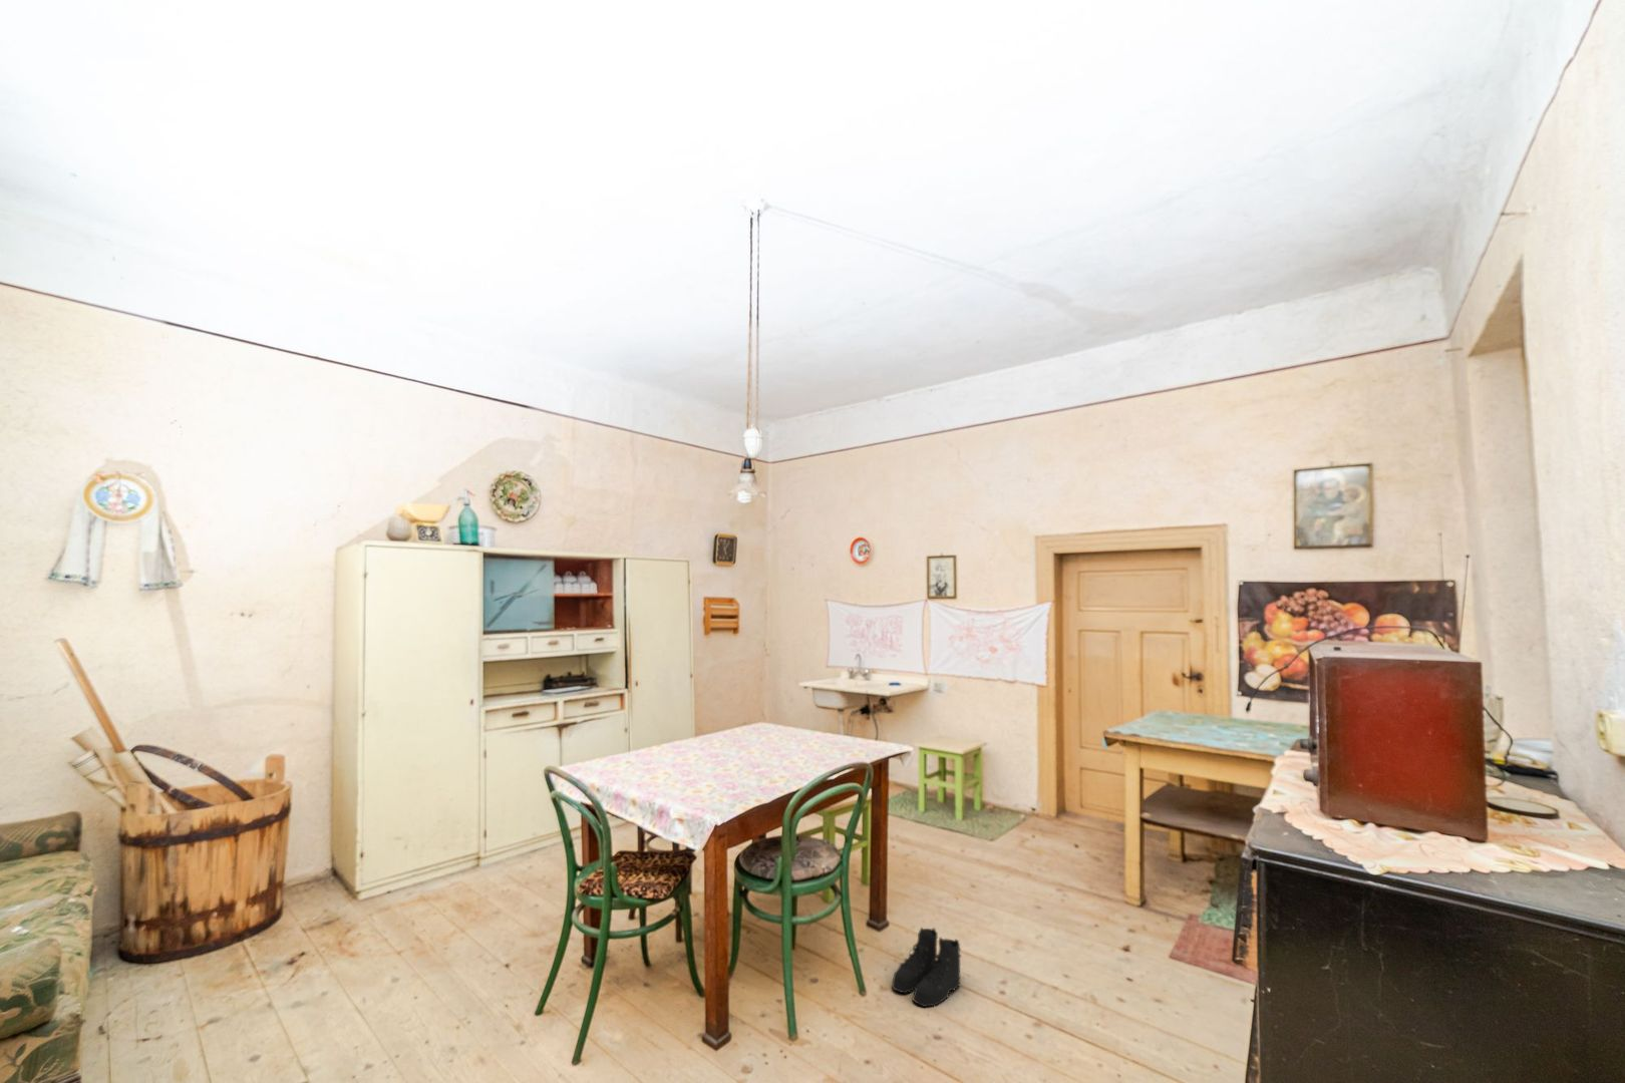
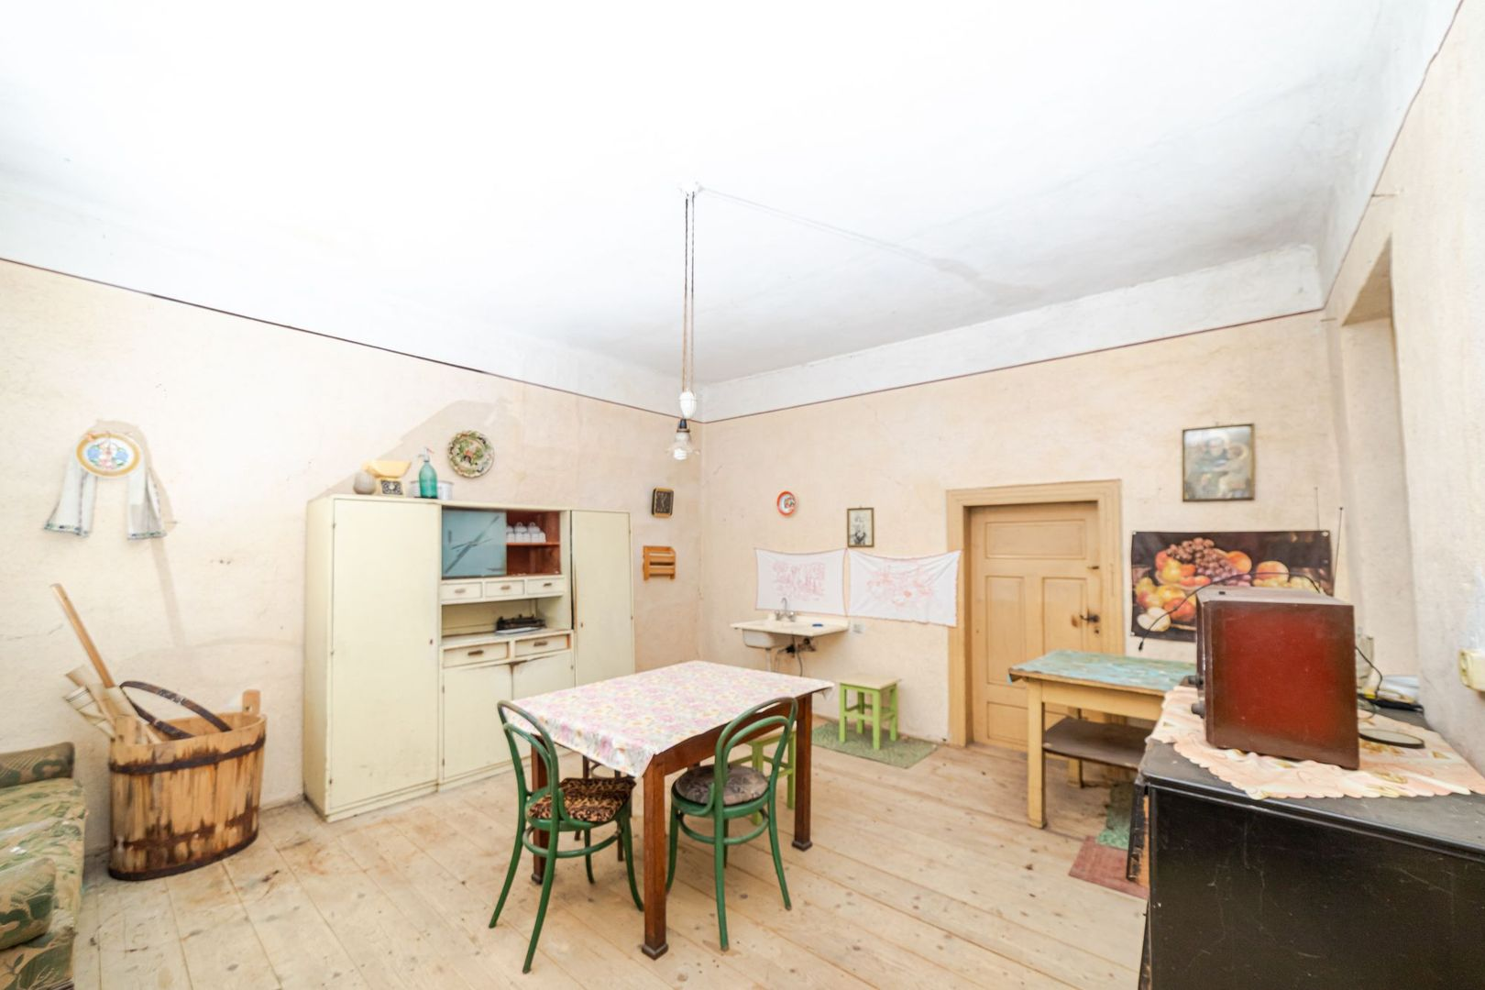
- boots (927, 962)
